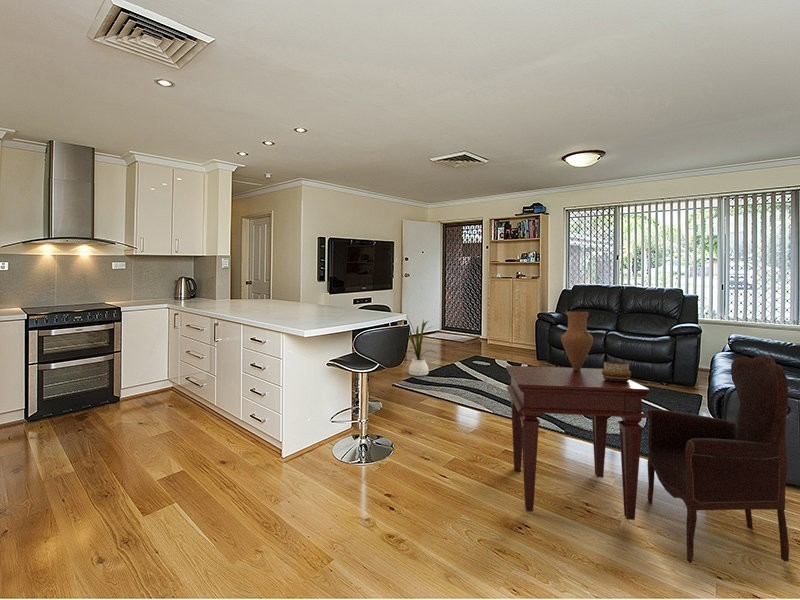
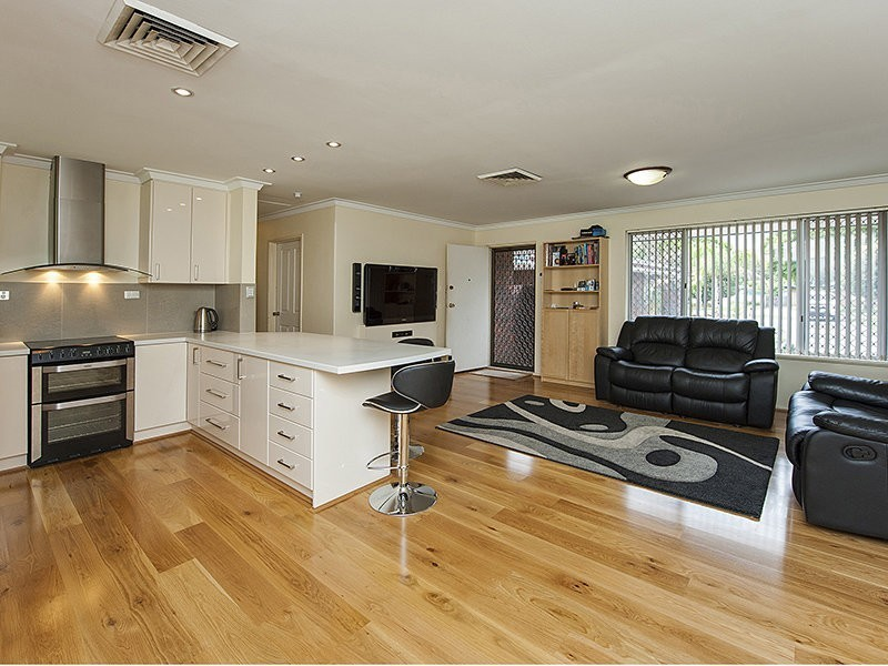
- decorative bowl (616, 371)
- vase (576, 340)
- armchair (716, 445)
- house plant (416, 343)
- side table (571, 414)
